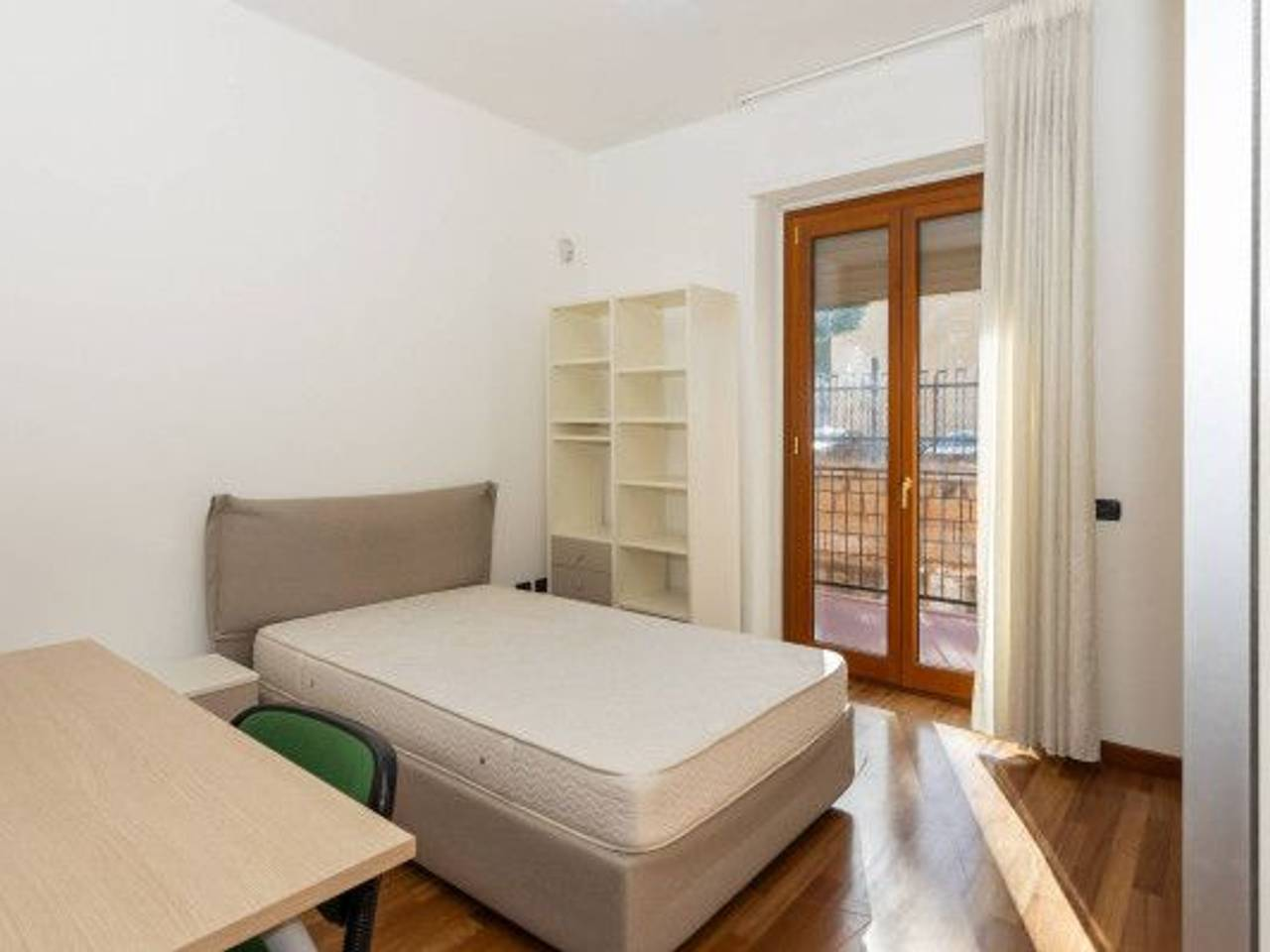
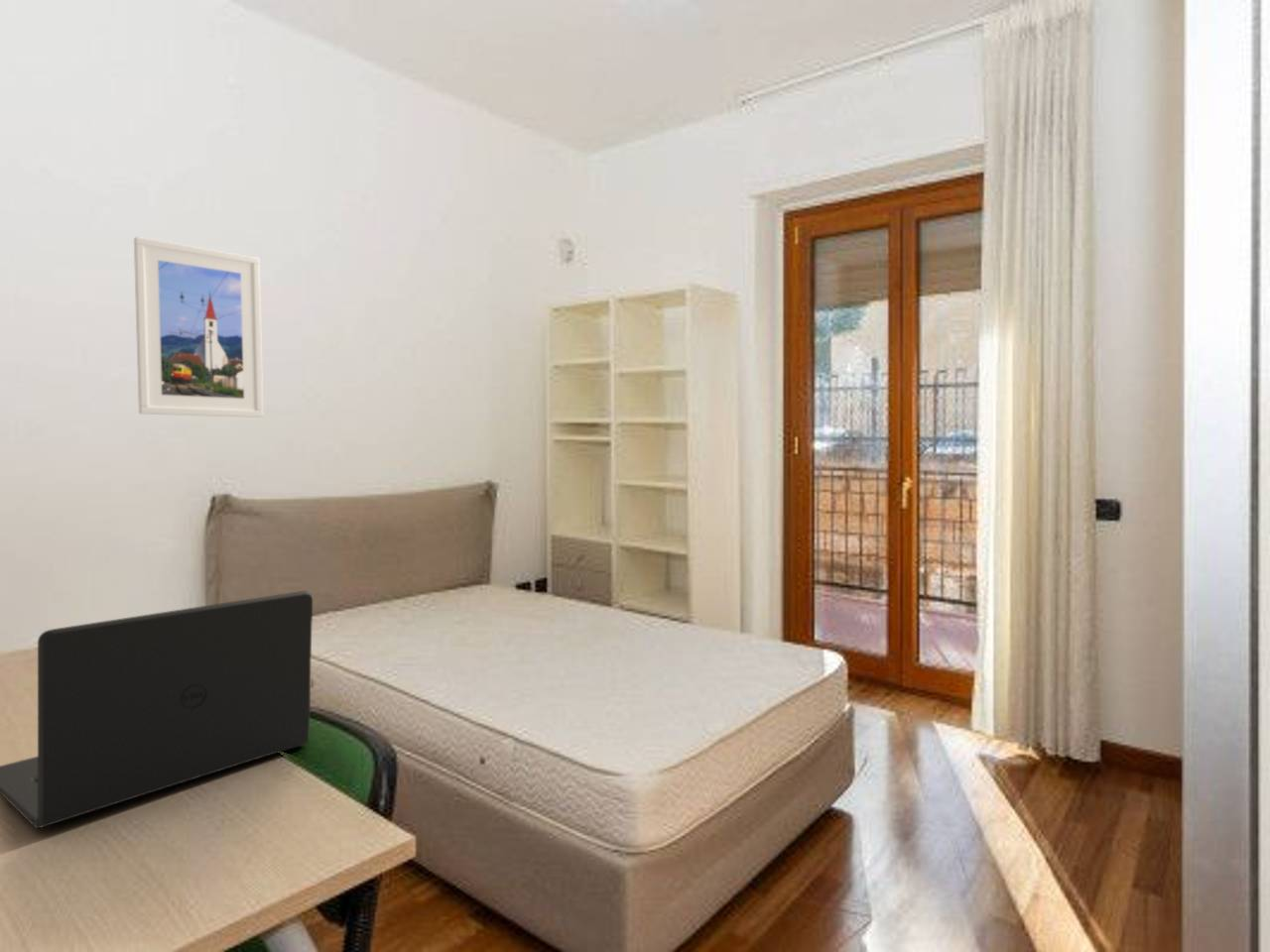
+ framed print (201, 331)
+ laptop (156, 681)
